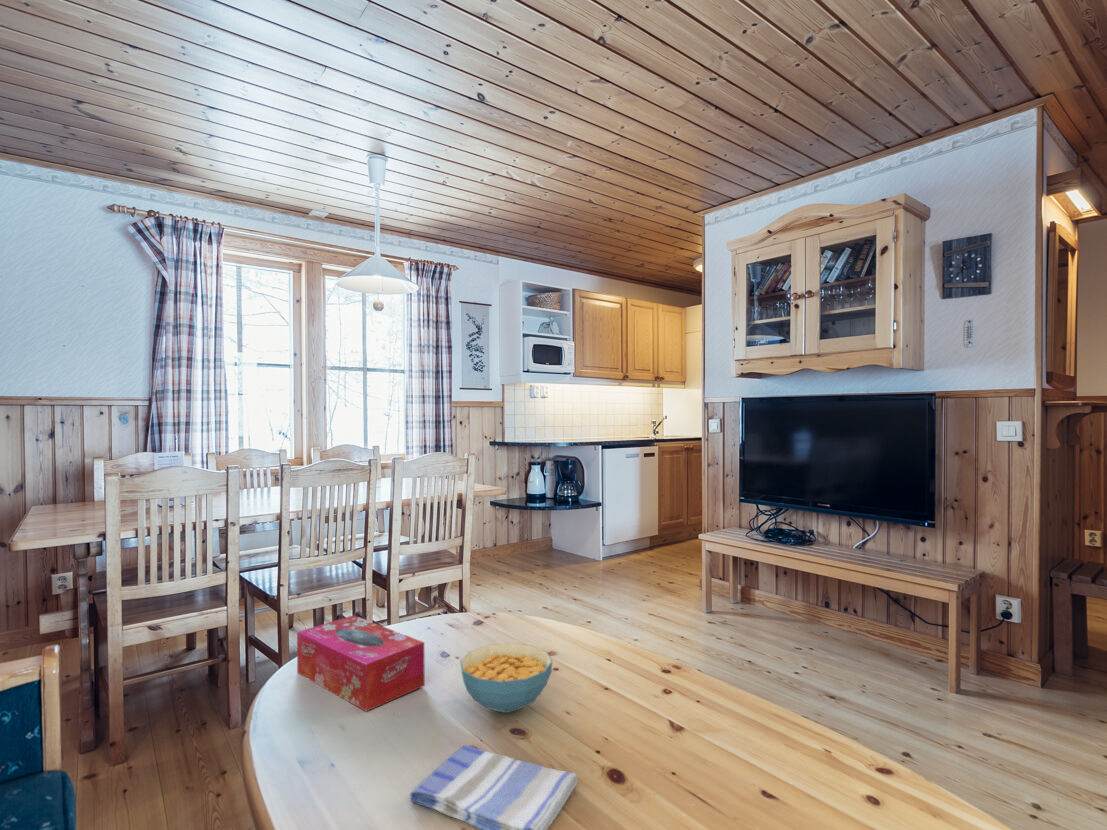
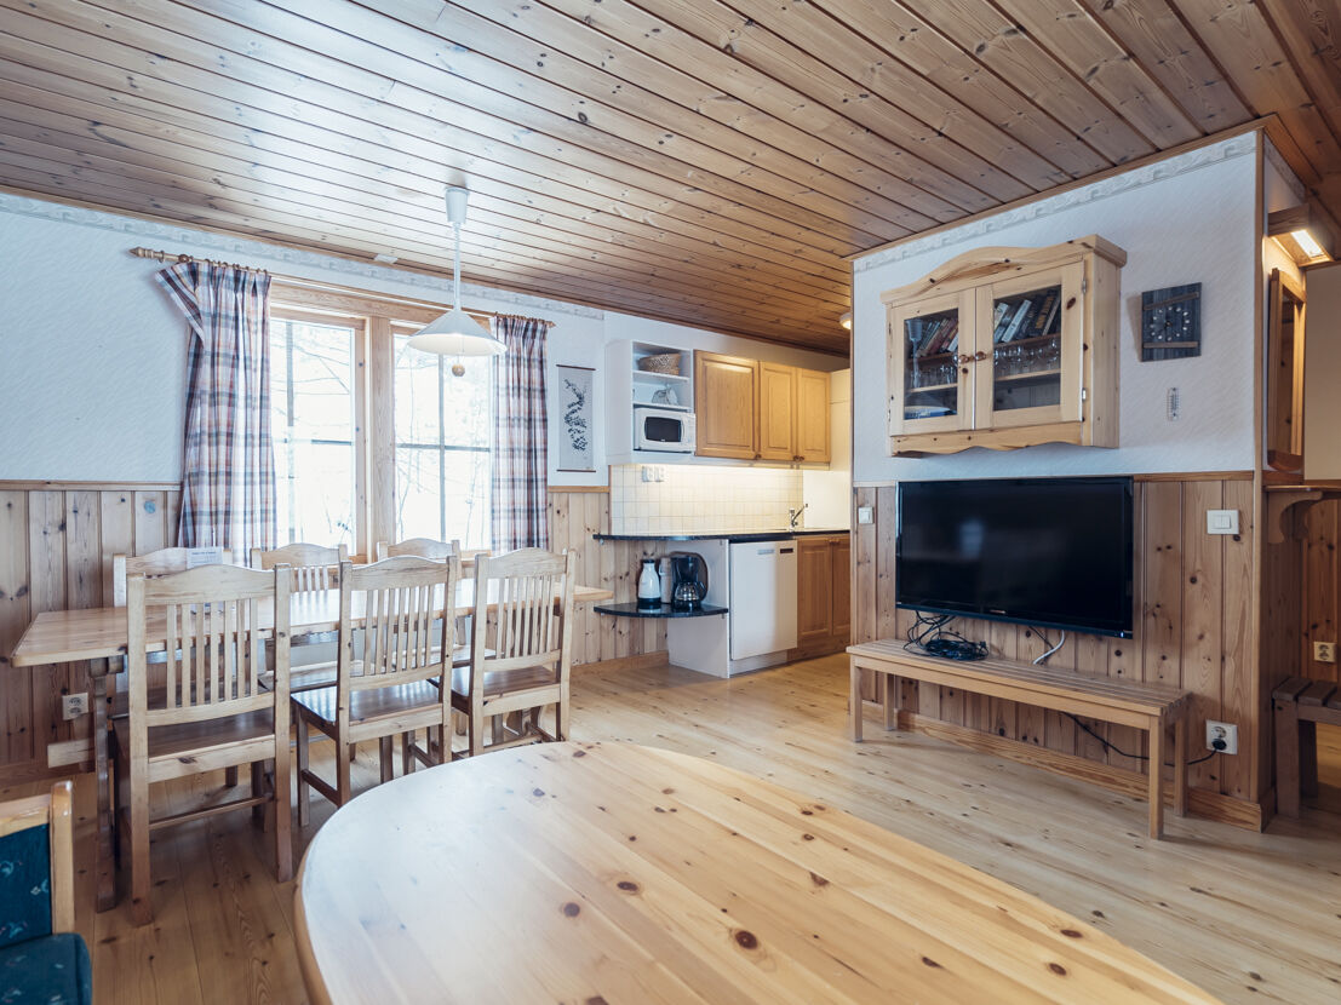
- cereal bowl (506, 683)
- dish towel (496, 787)
- tissue box (359, 658)
